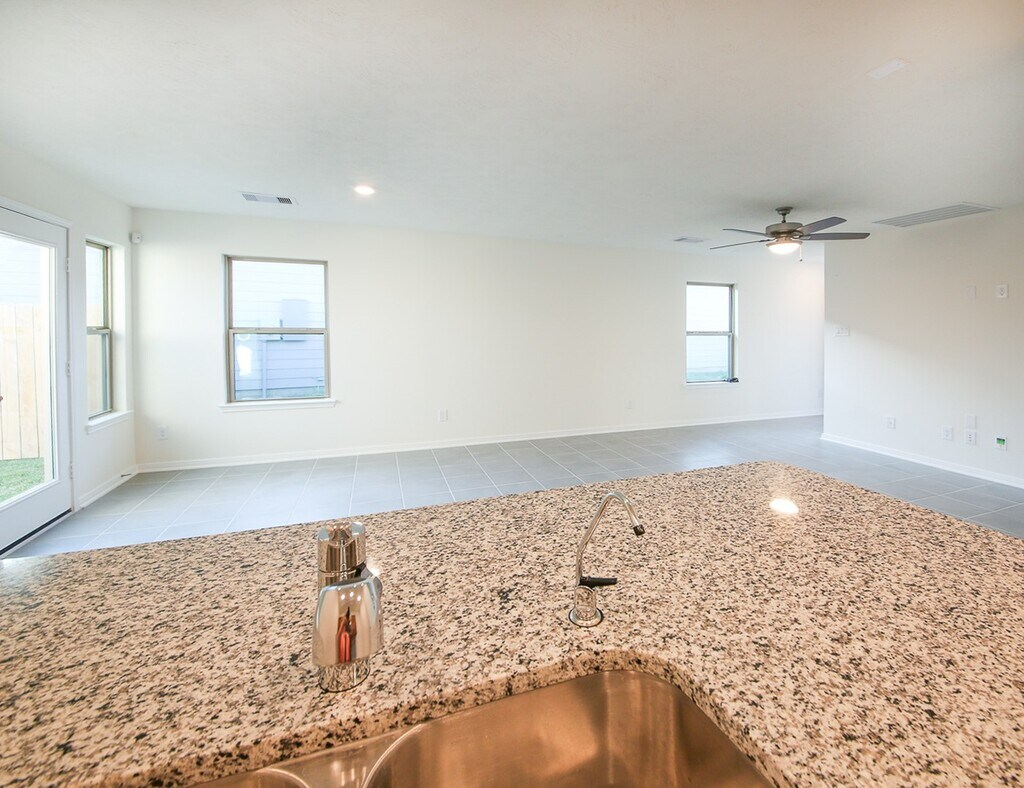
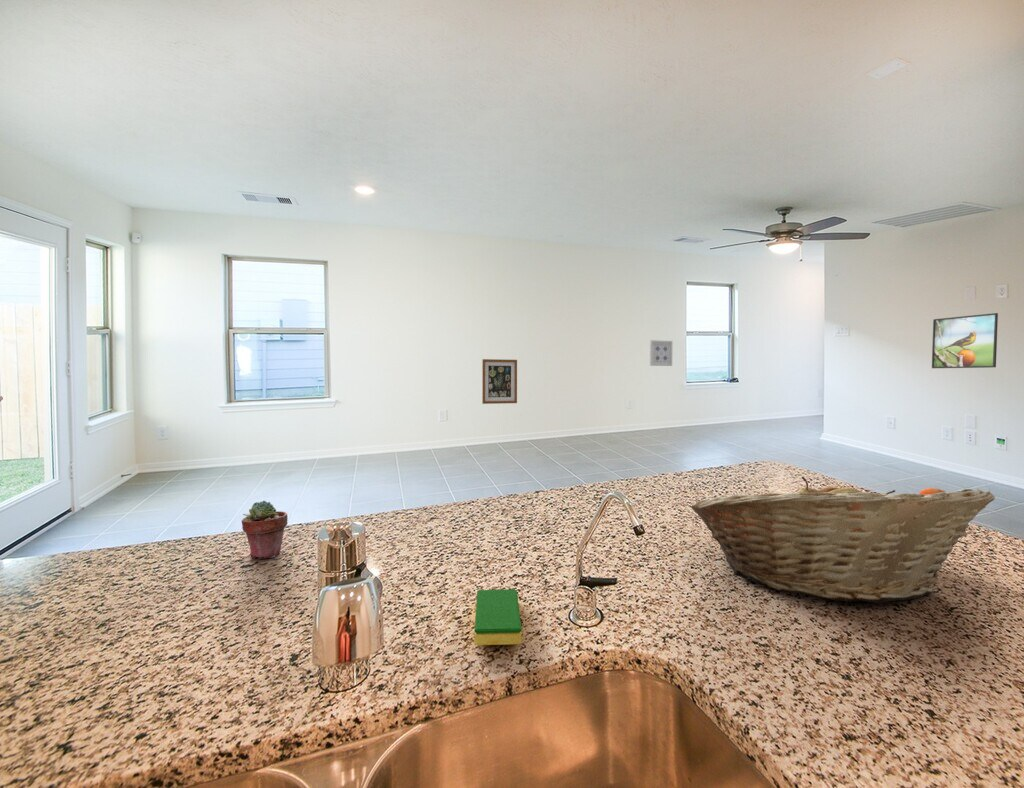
+ wall art (661, 353)
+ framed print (963, 342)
+ fruit basket (827, 523)
+ potted succulent (265, 527)
+ wall art (499, 381)
+ dish sponge (497, 614)
